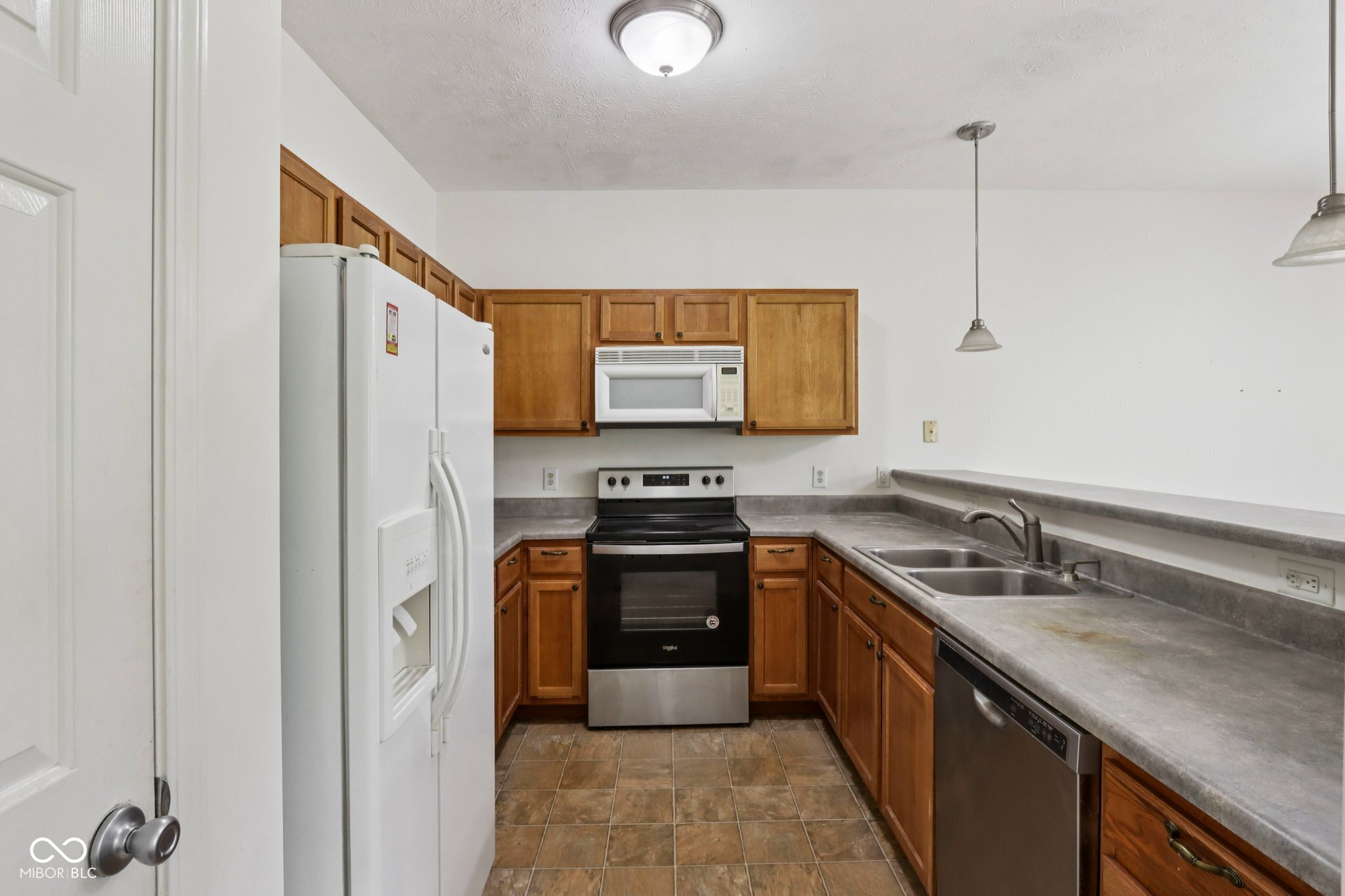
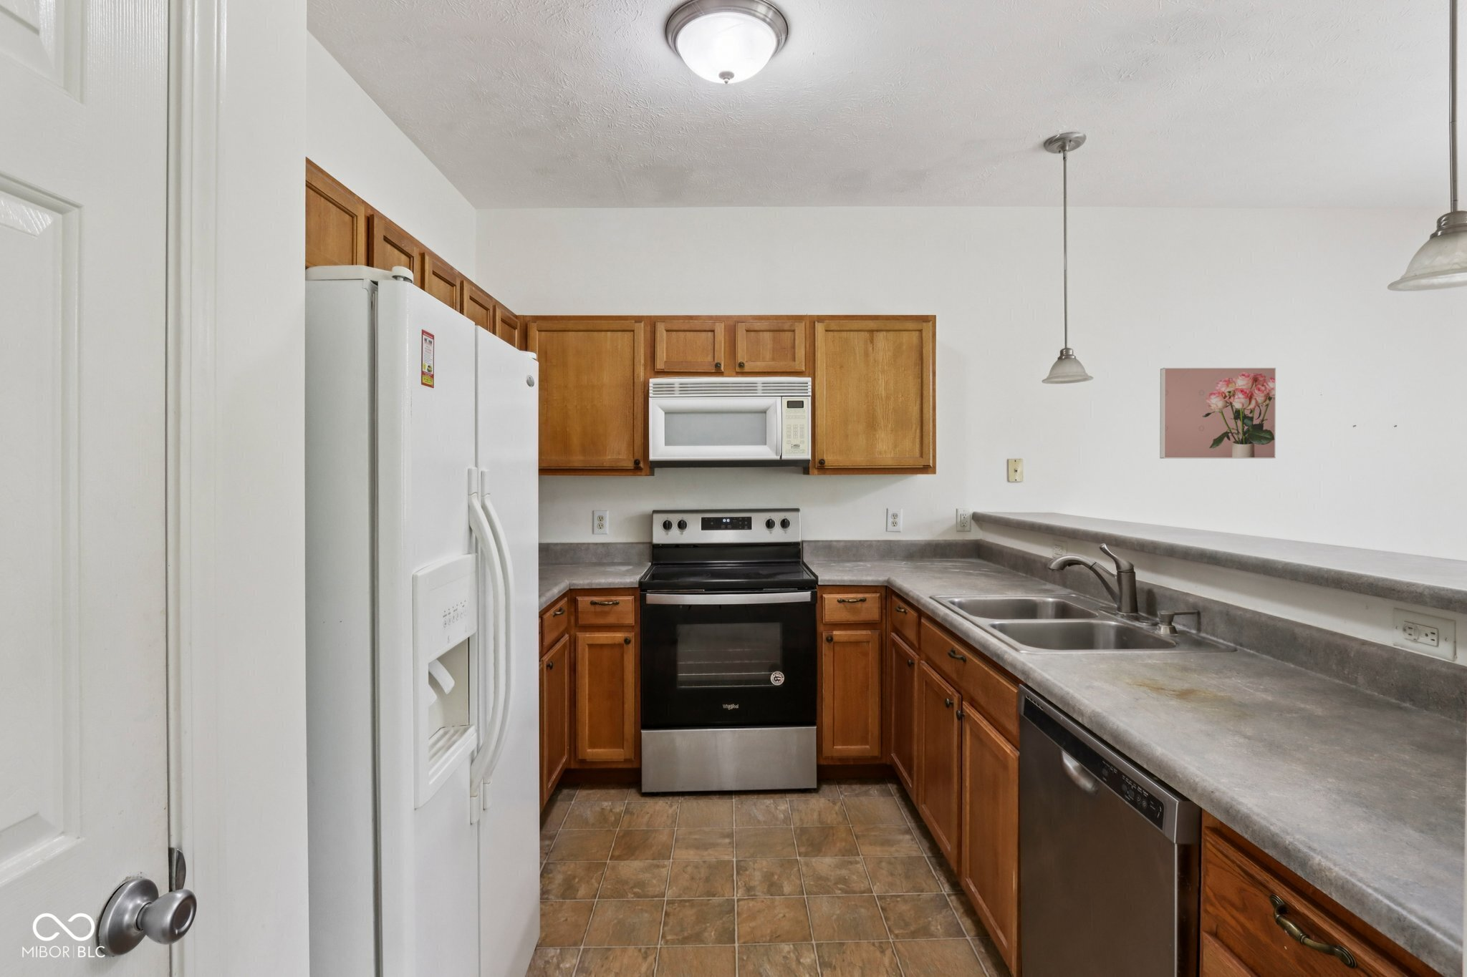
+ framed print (1217, 413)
